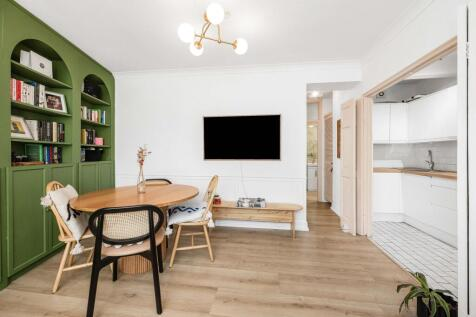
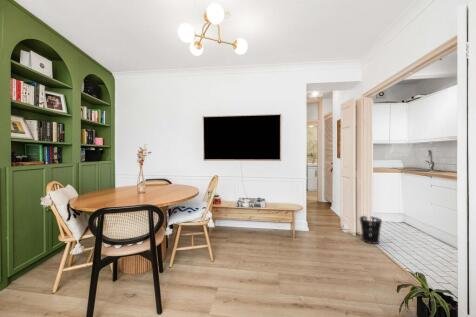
+ wastebasket (370, 230)
